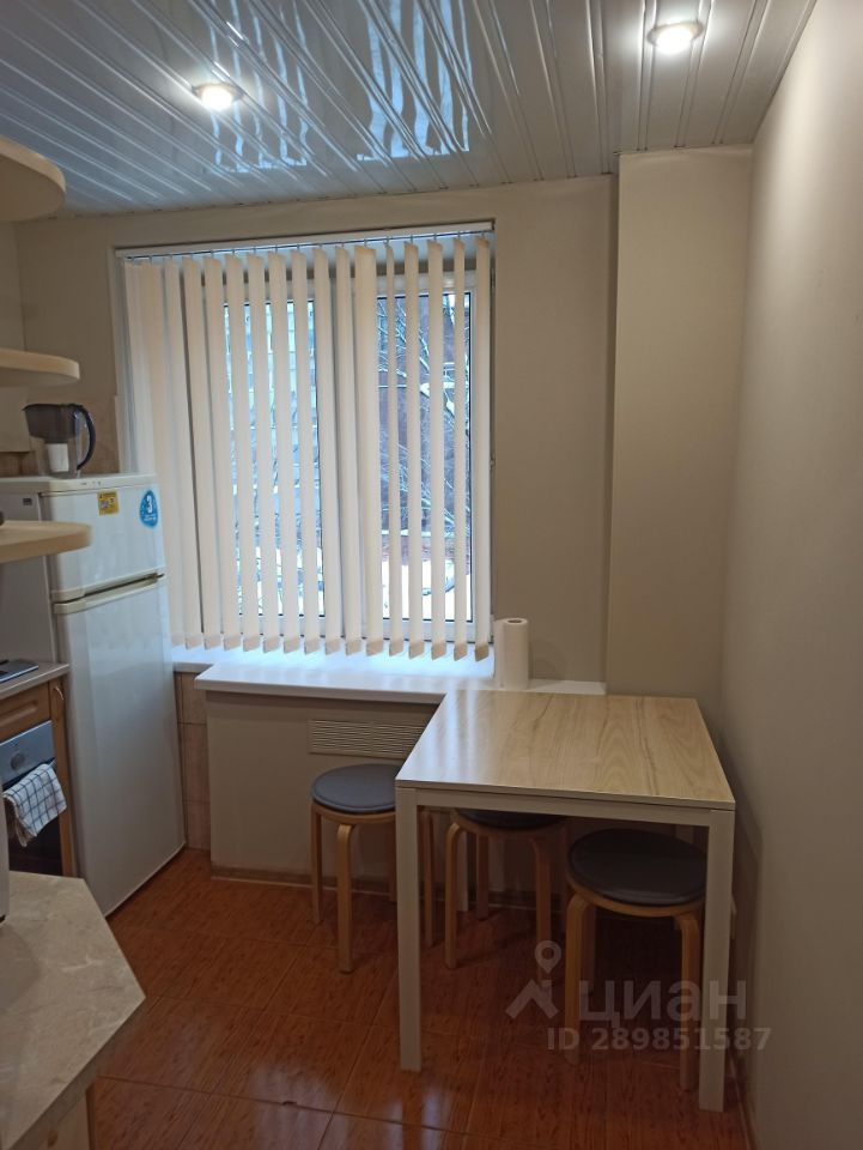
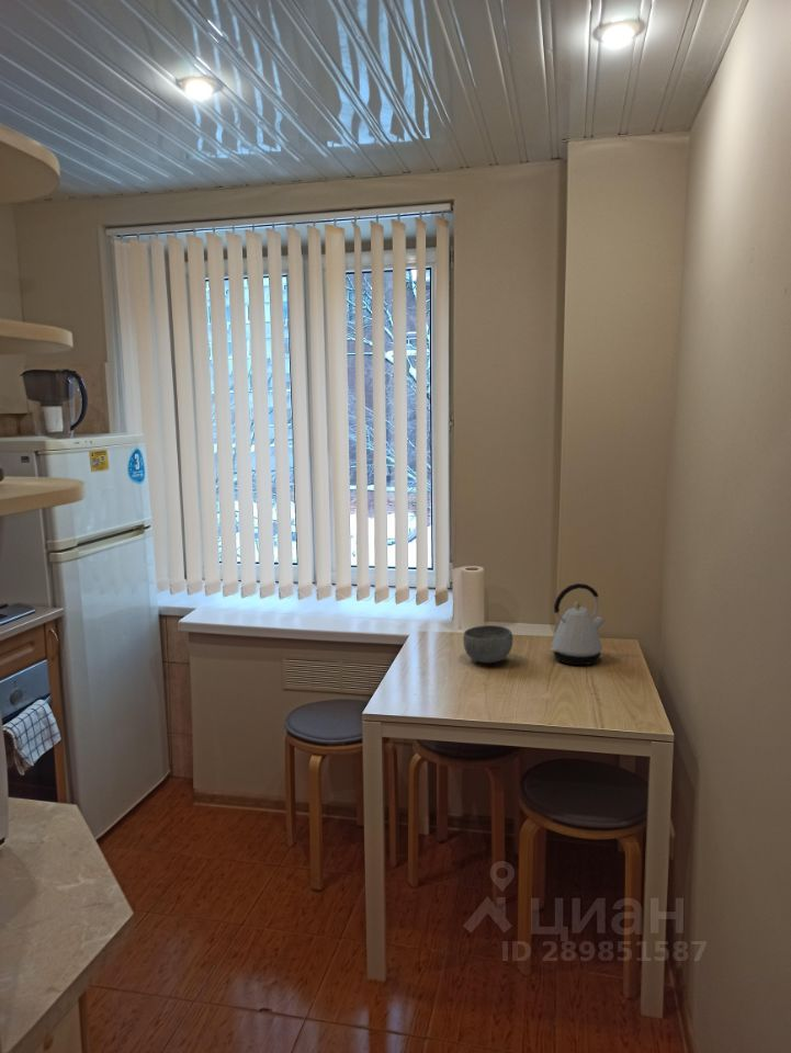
+ bowl (487, 646)
+ kettle (578, 621)
